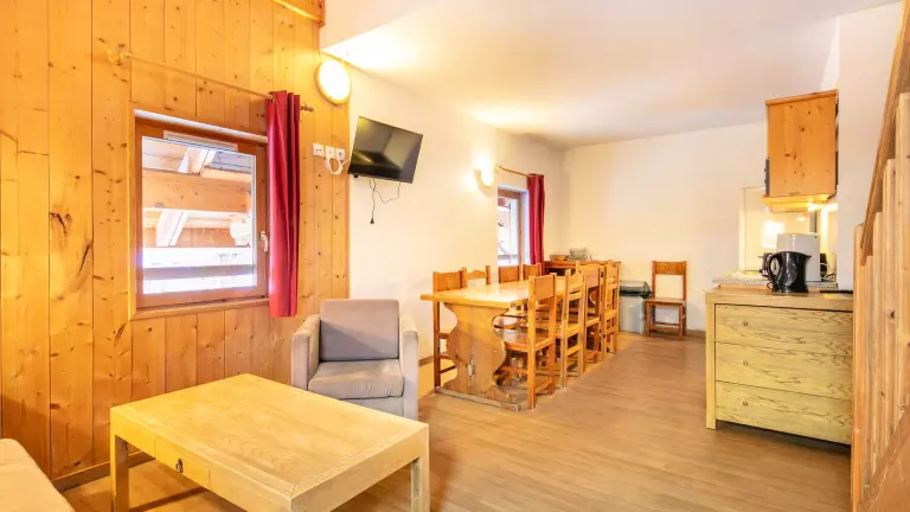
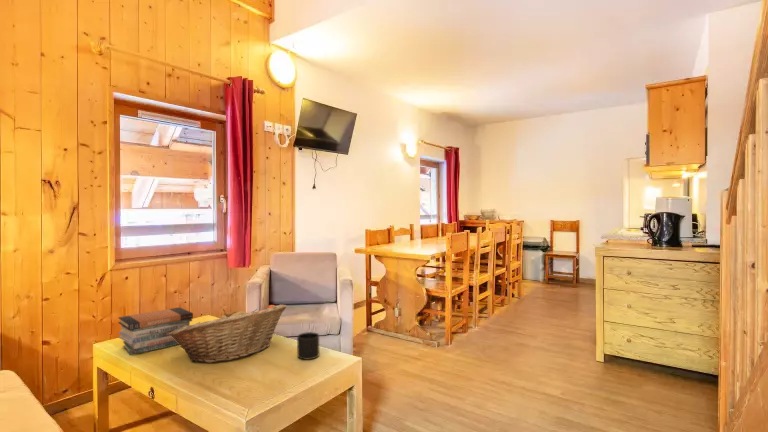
+ fruit basket (232, 328)
+ mug (306, 345)
+ book stack (156, 329)
